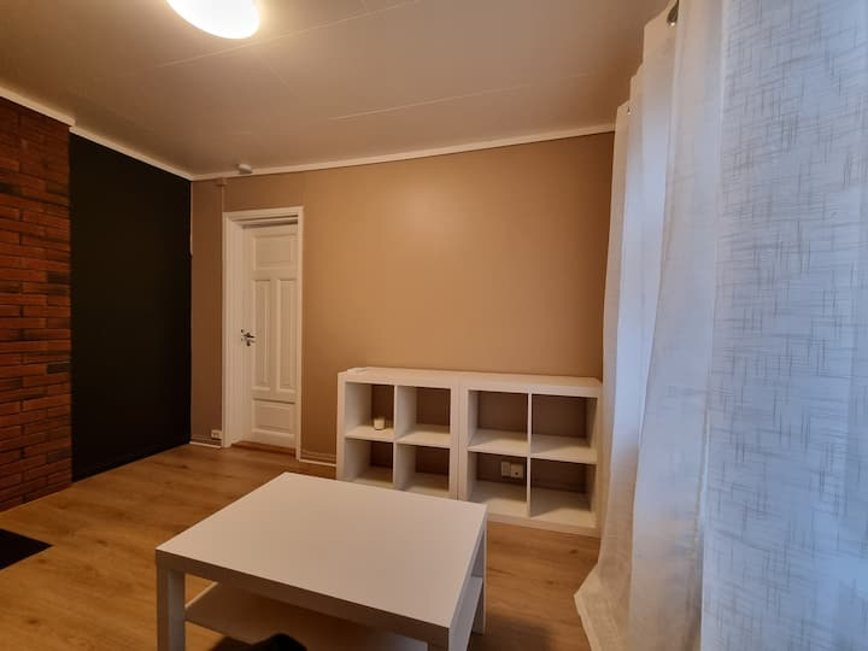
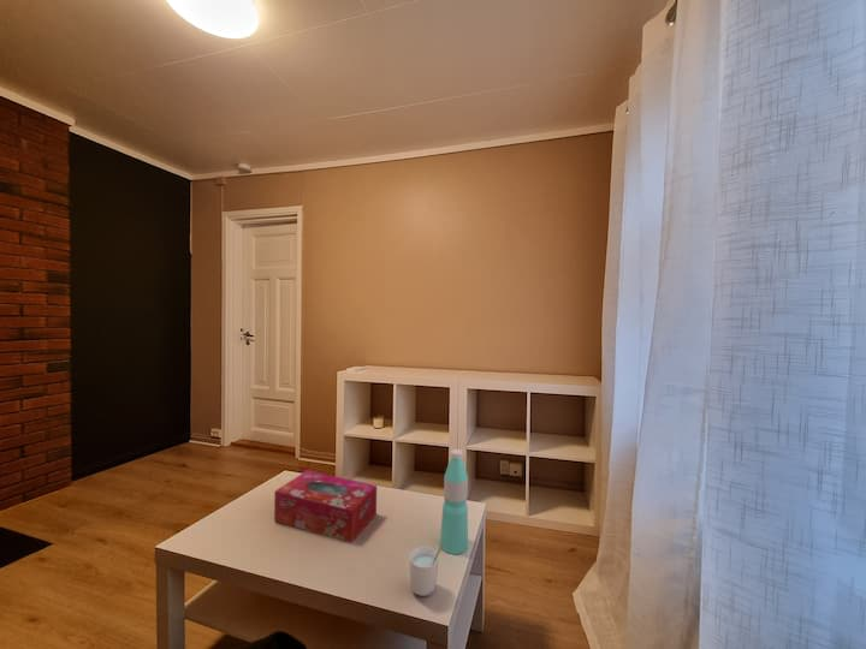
+ water bottle (455, 498)
+ cup (426, 566)
+ tissue box (326, 502)
